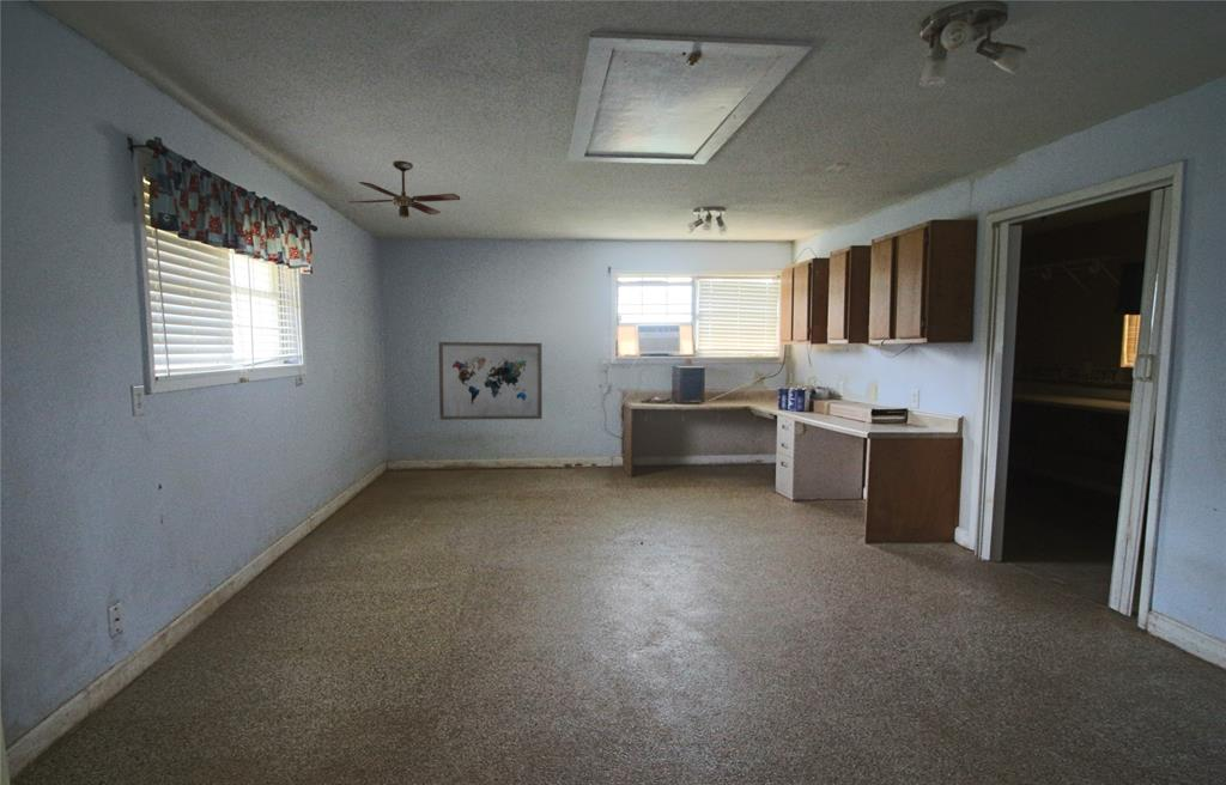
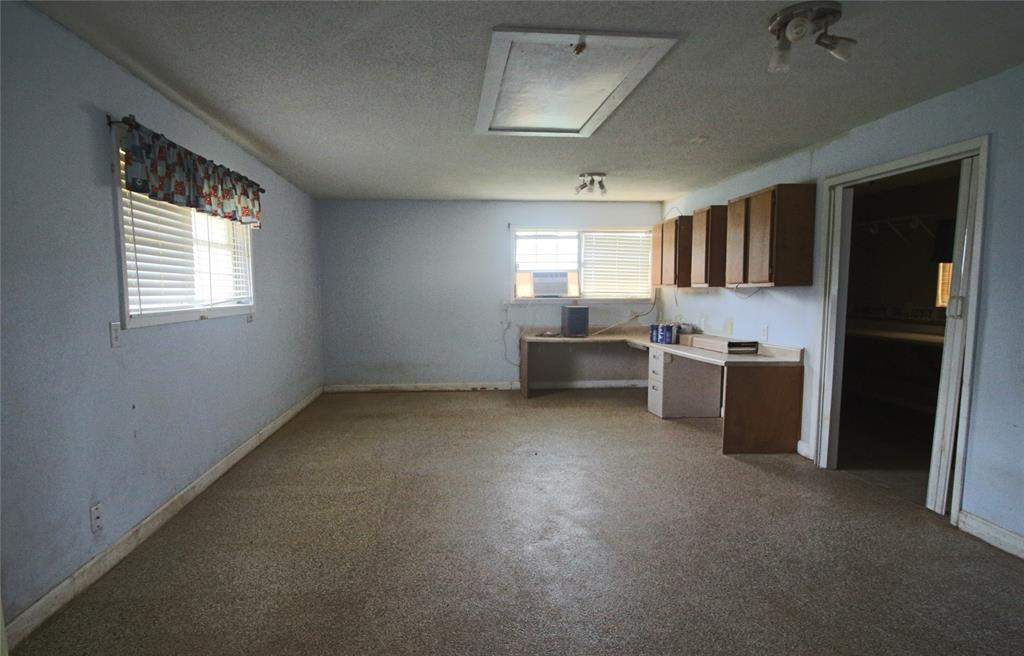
- wall art (491, 381)
- ceiling fan (403, 190)
